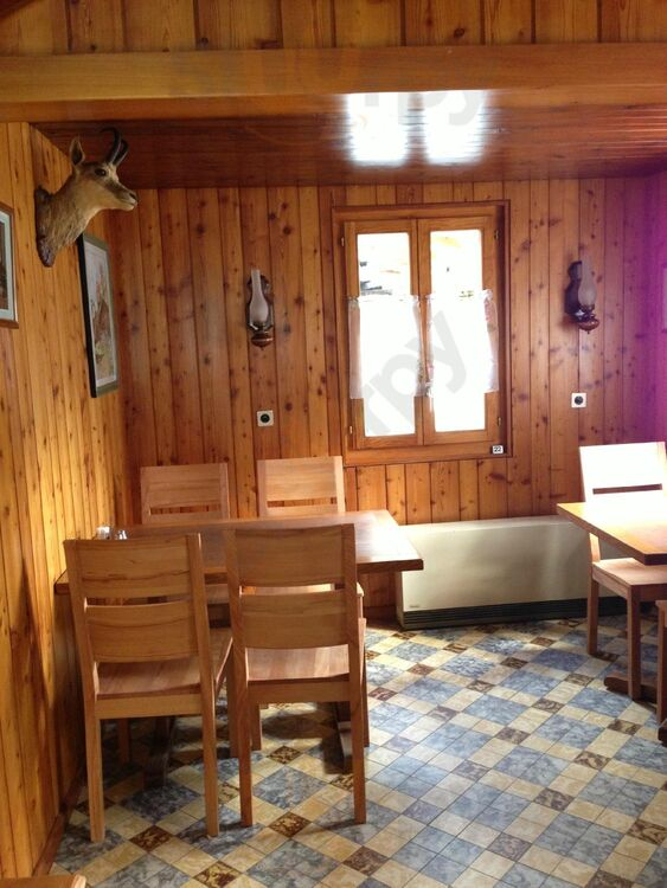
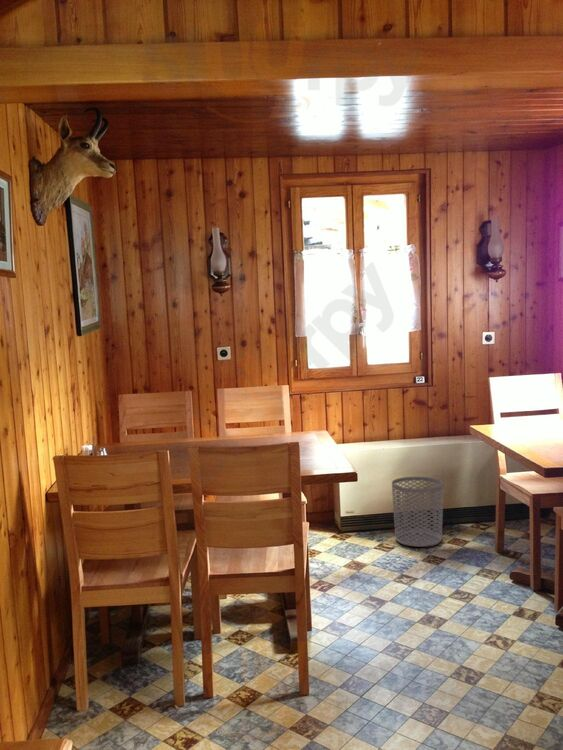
+ waste bin (417, 511)
